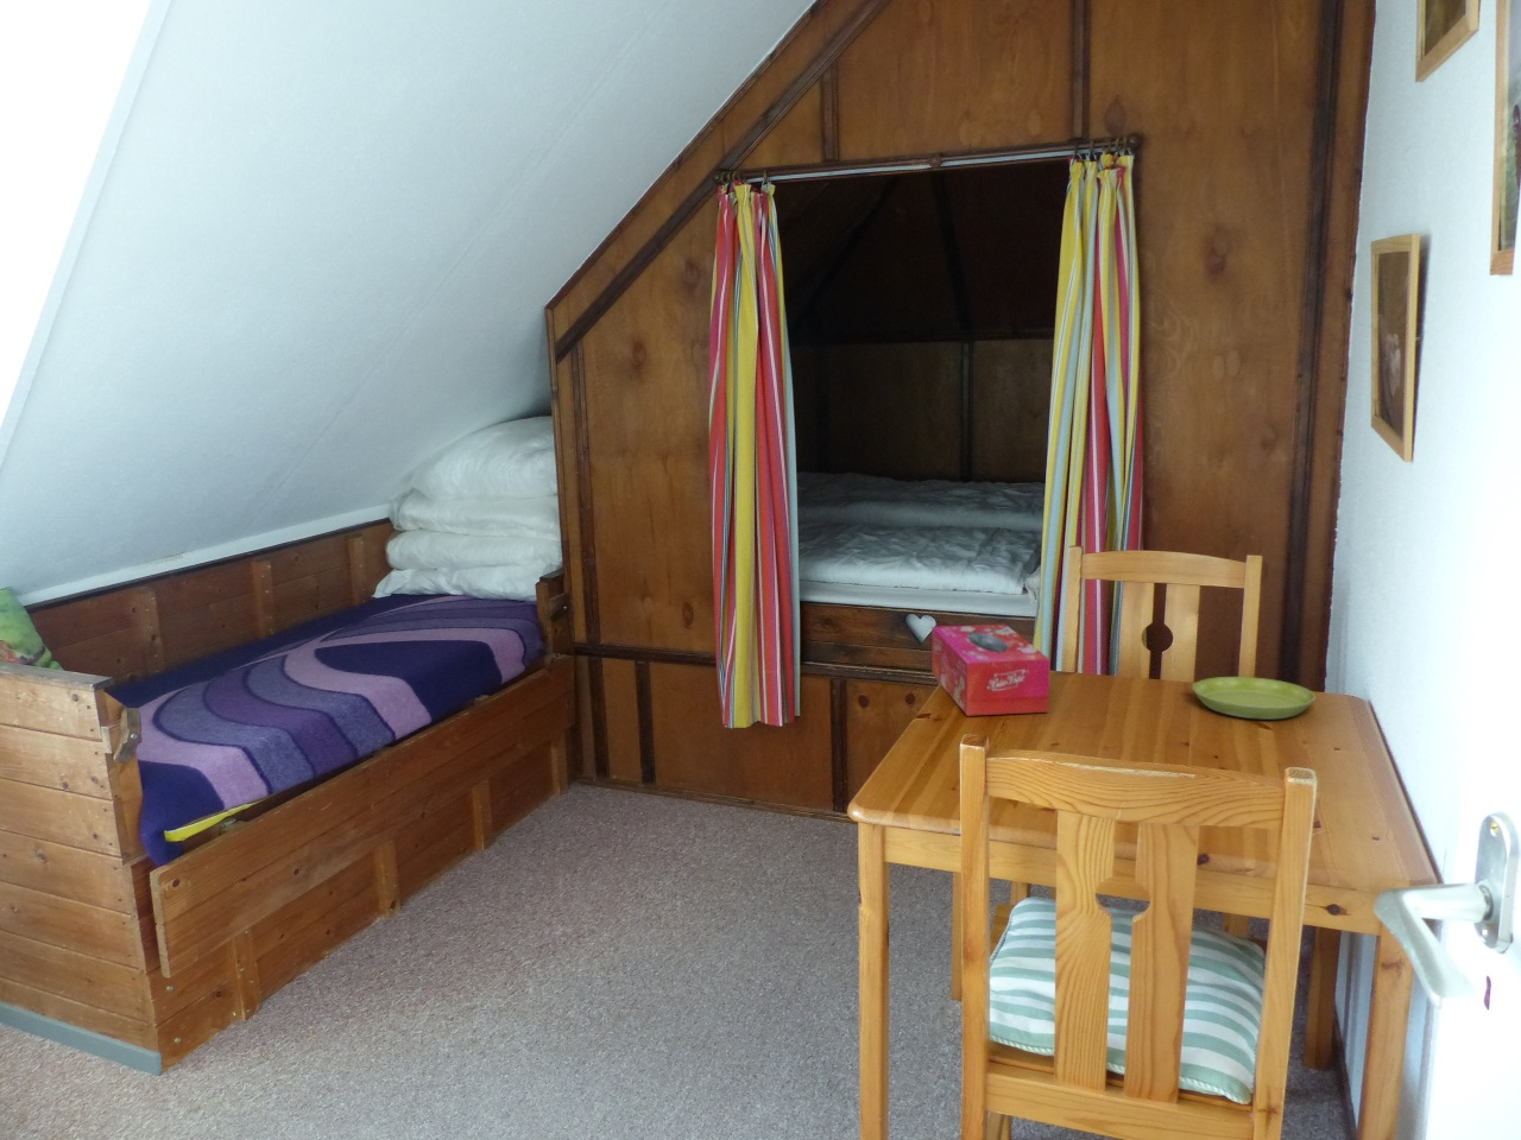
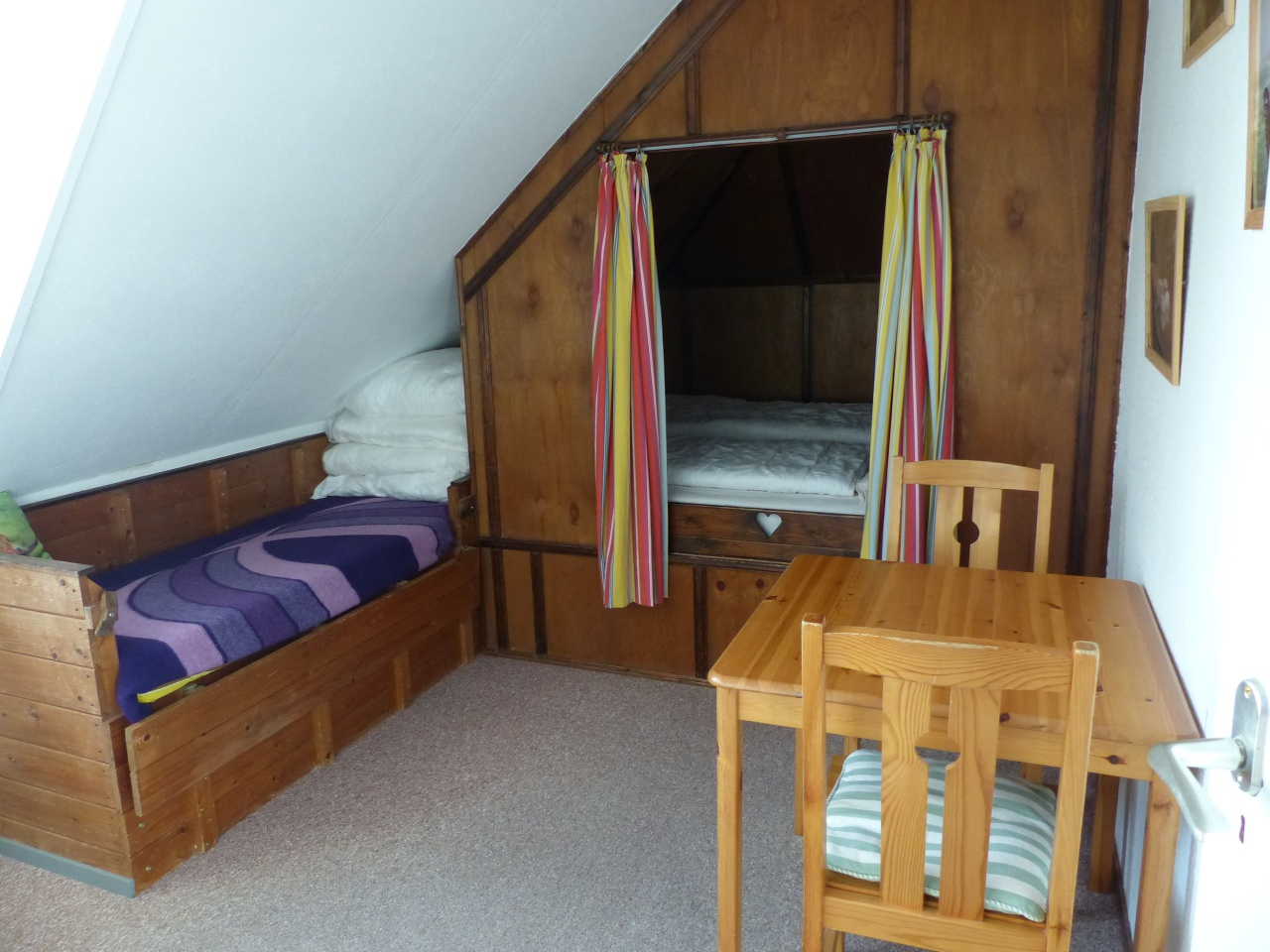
- tissue box (987, 666)
- saucer (1252, 698)
